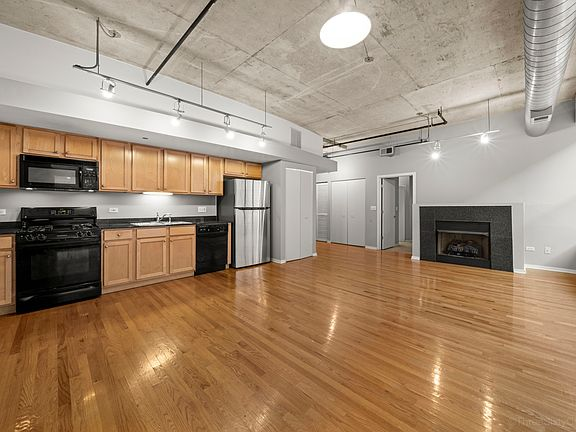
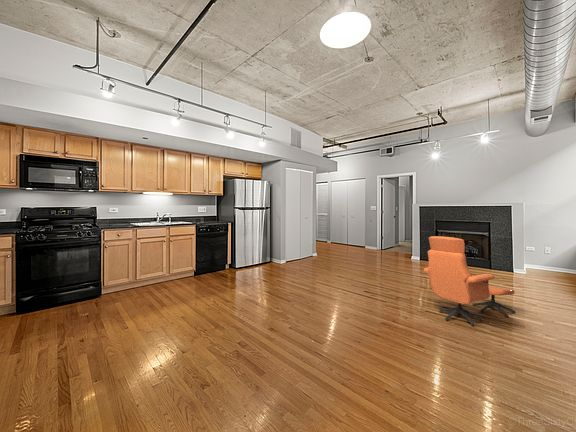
+ armchair (473, 276)
